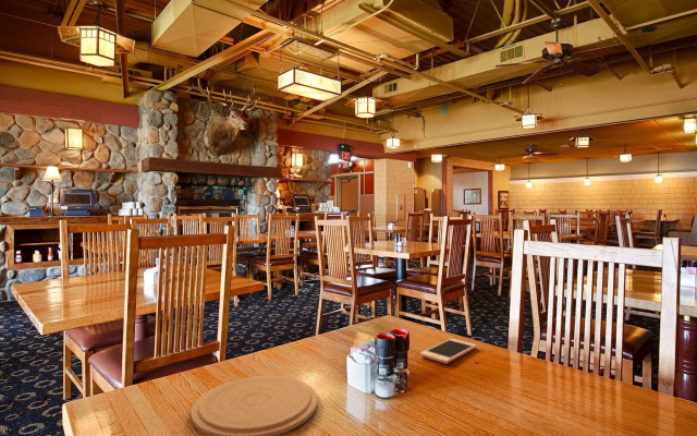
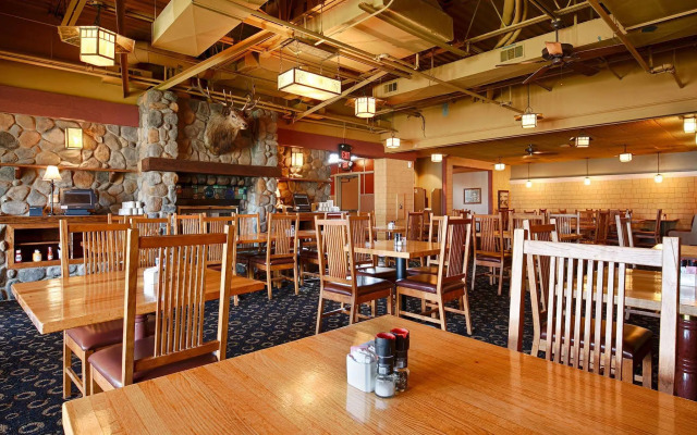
- plate (256, 401)
- cell phone (449, 350)
